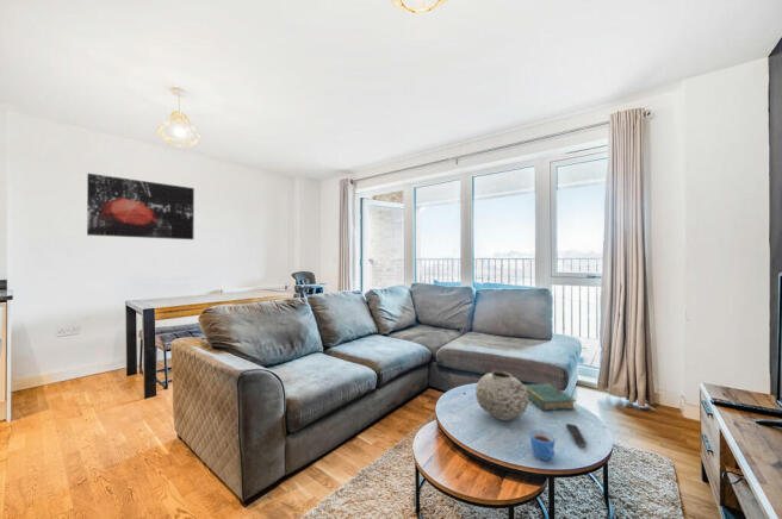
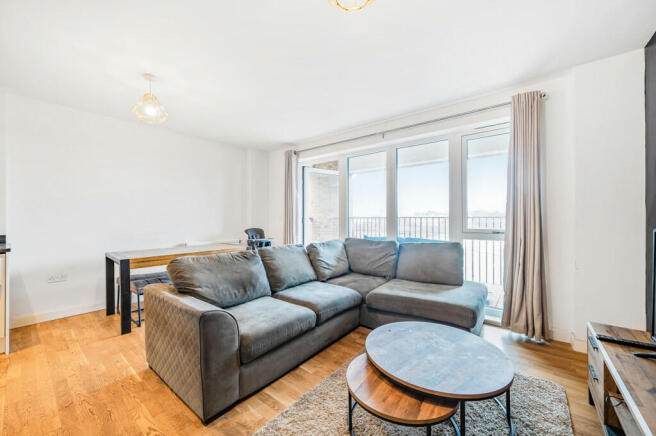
- wall art (144, 210)
- book (546, 396)
- remote control (576, 434)
- mug (544, 448)
- vase (501, 394)
